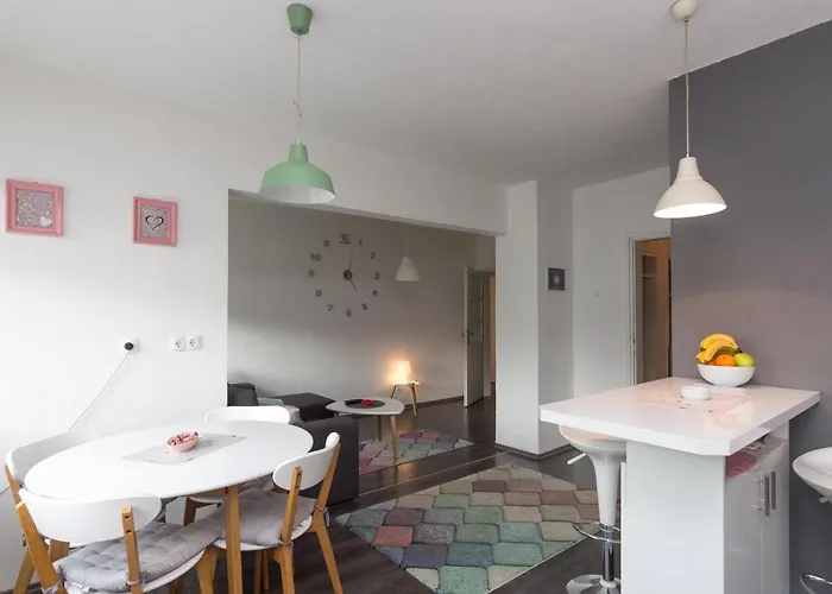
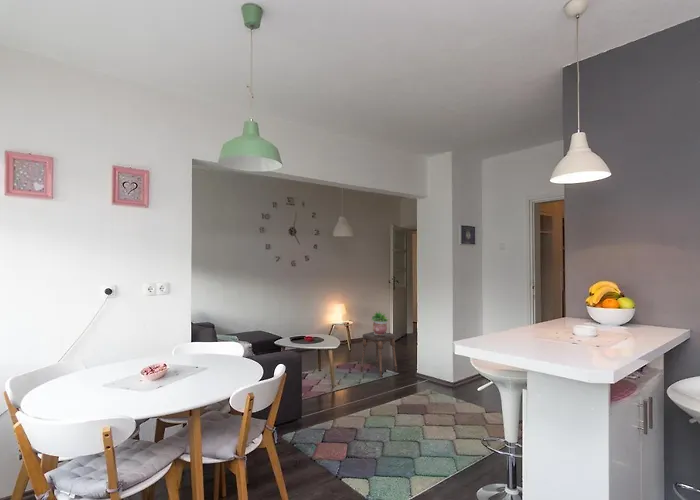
+ stool (379, 353)
+ potted plant (380, 322)
